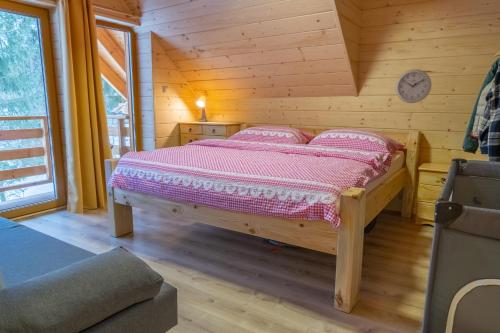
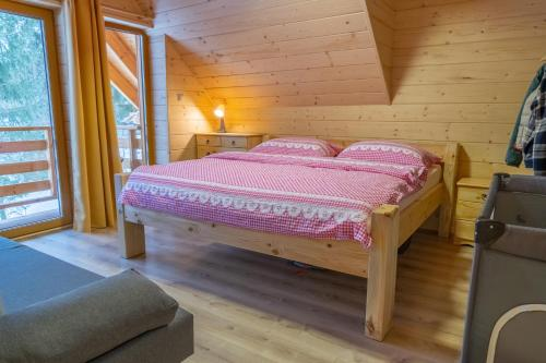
- wall clock (412, 86)
